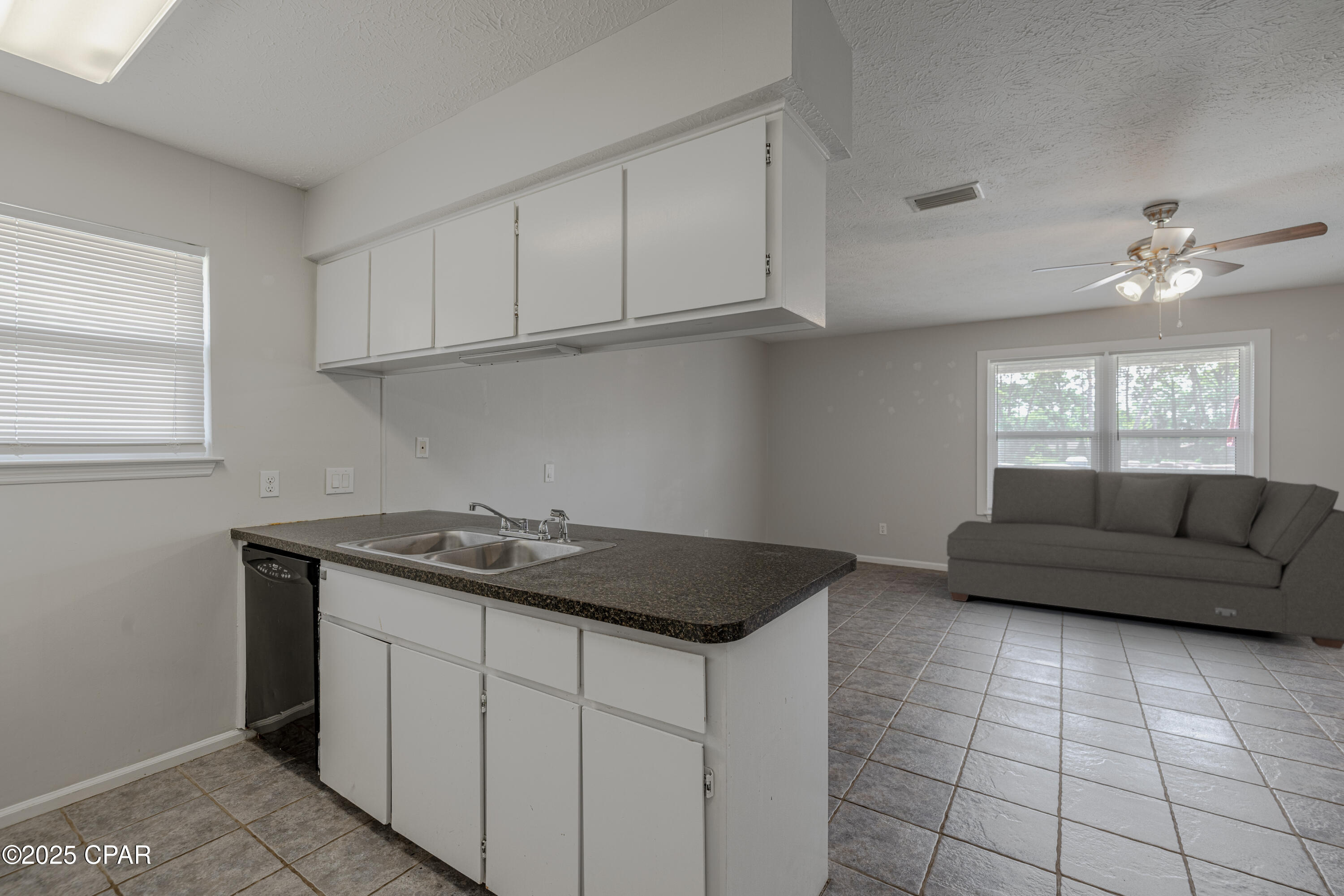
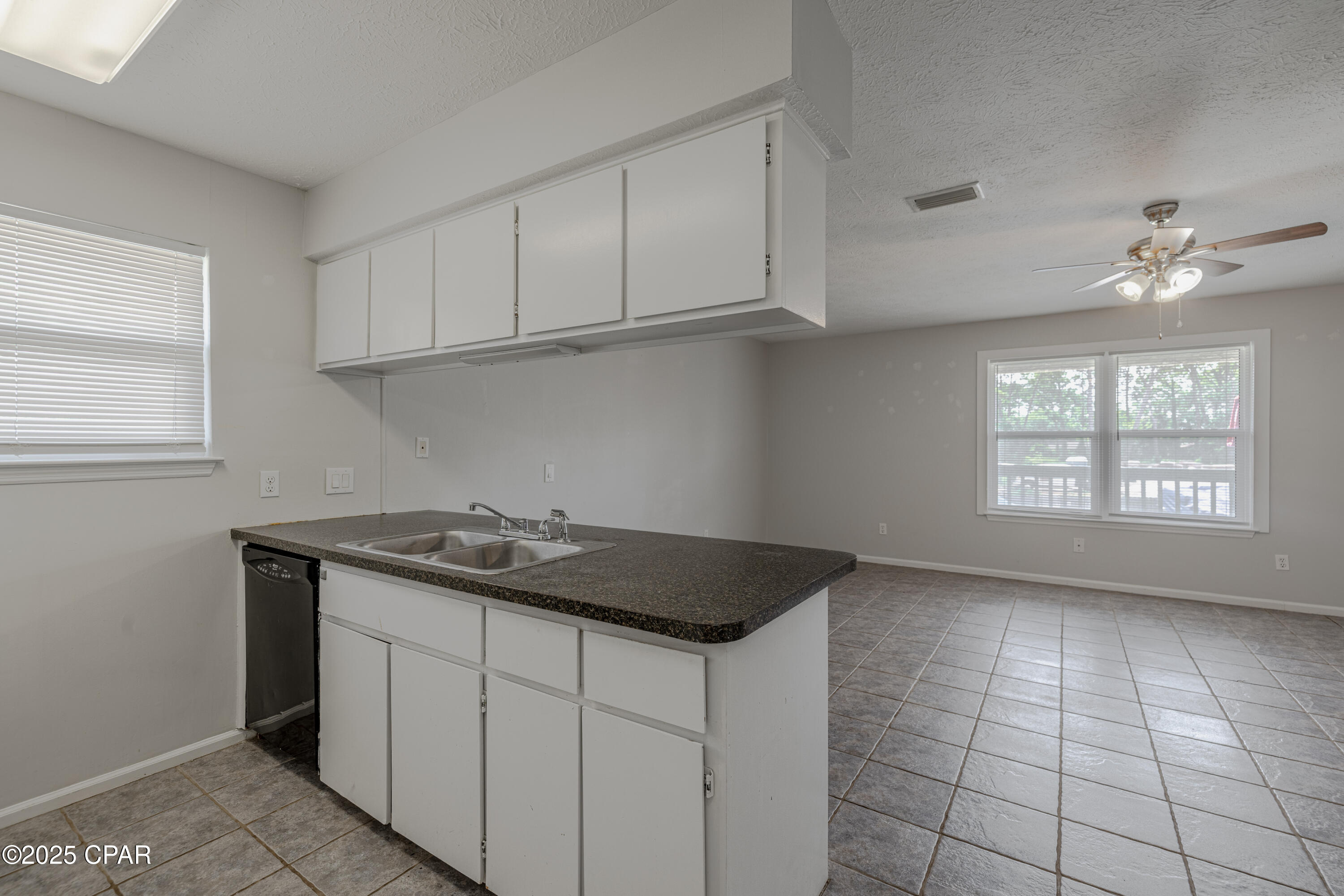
- sofa (1115, 538)
